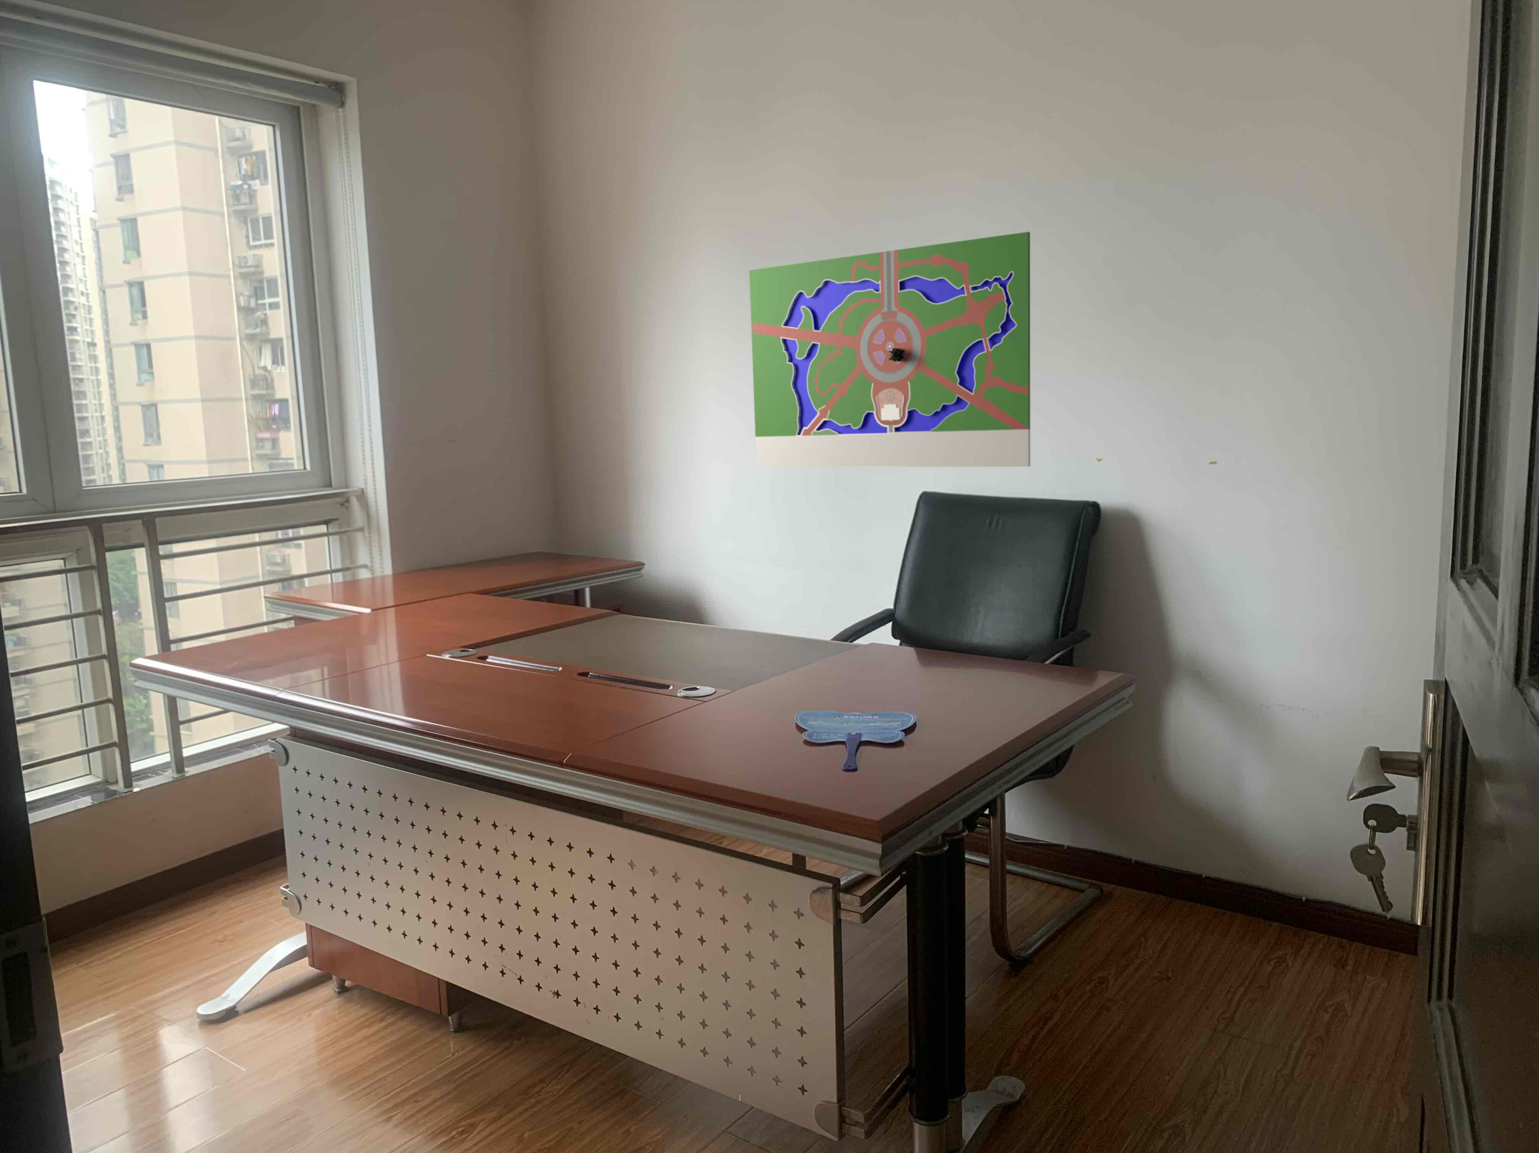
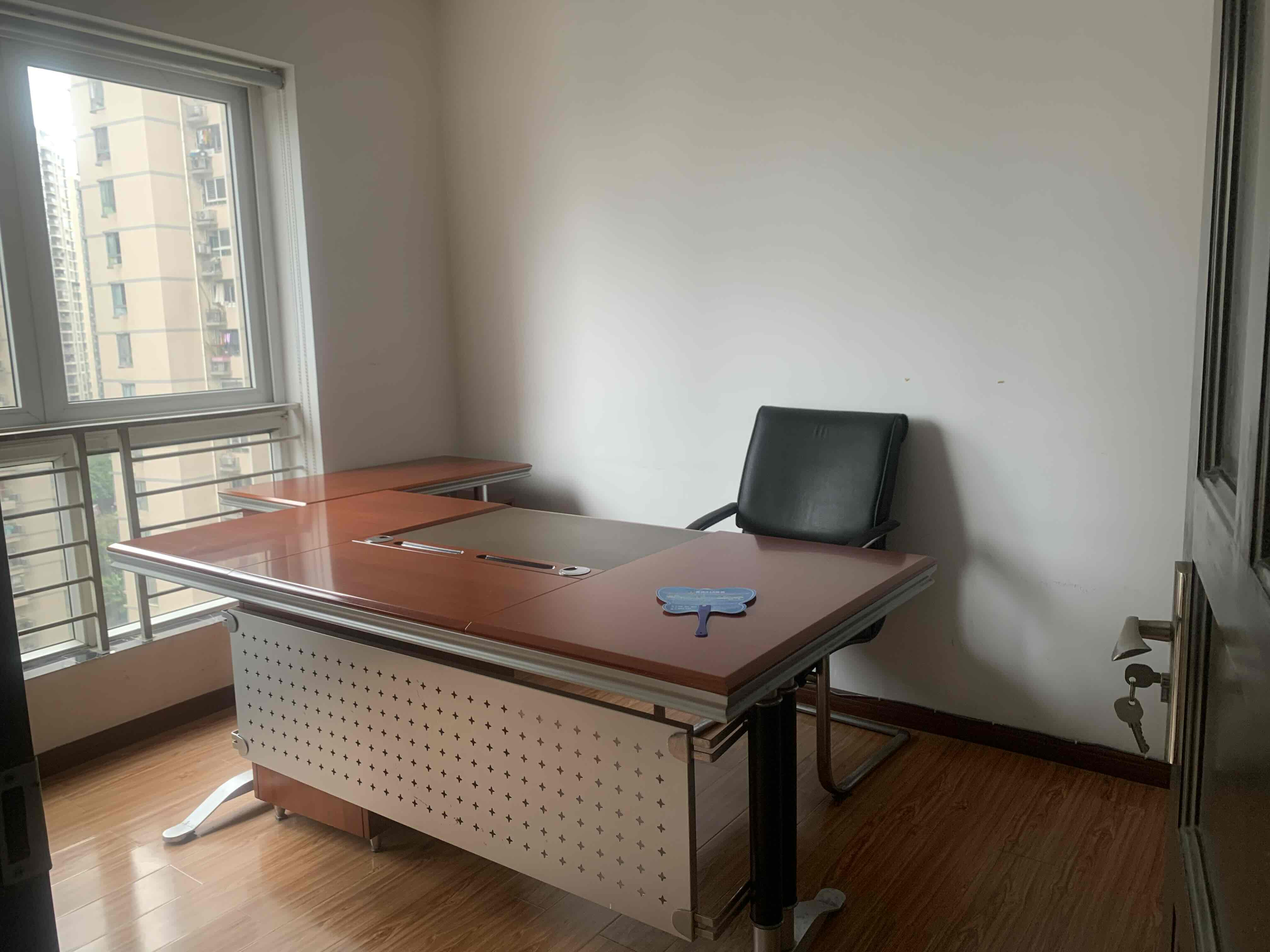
- road map (876, 361)
